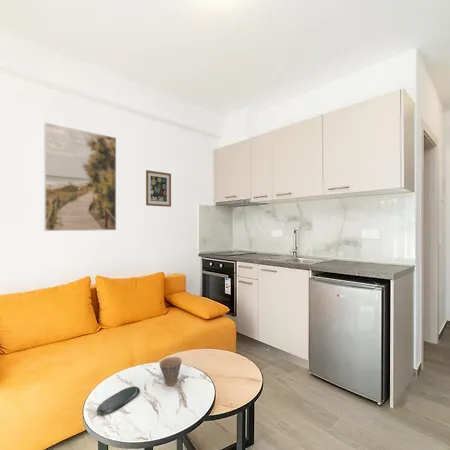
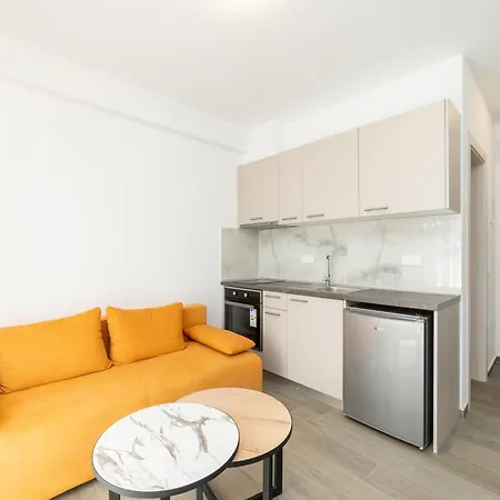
- oval tray (119, 399)
- wall art (158, 189)
- cup (170, 372)
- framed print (83, 180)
